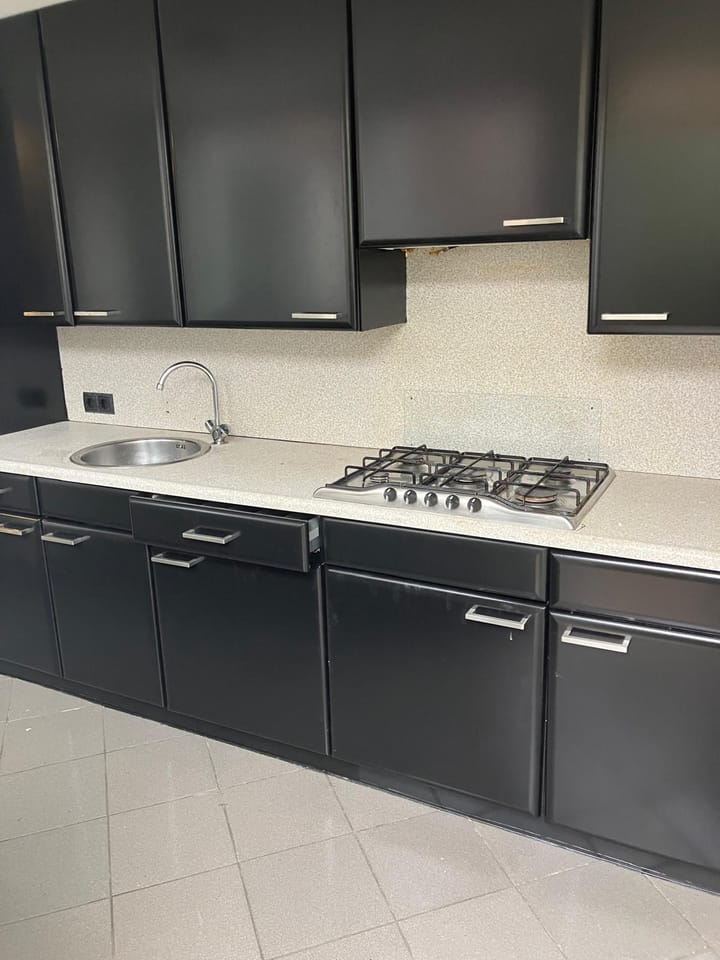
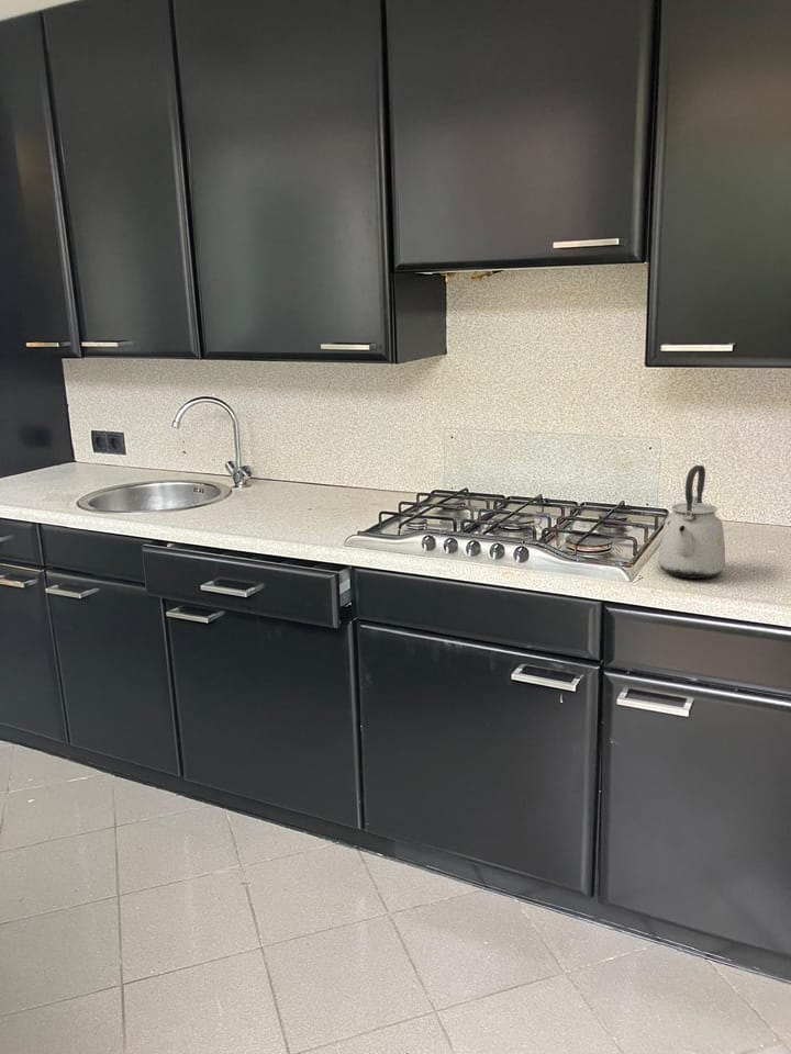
+ kettle (690, 523)
